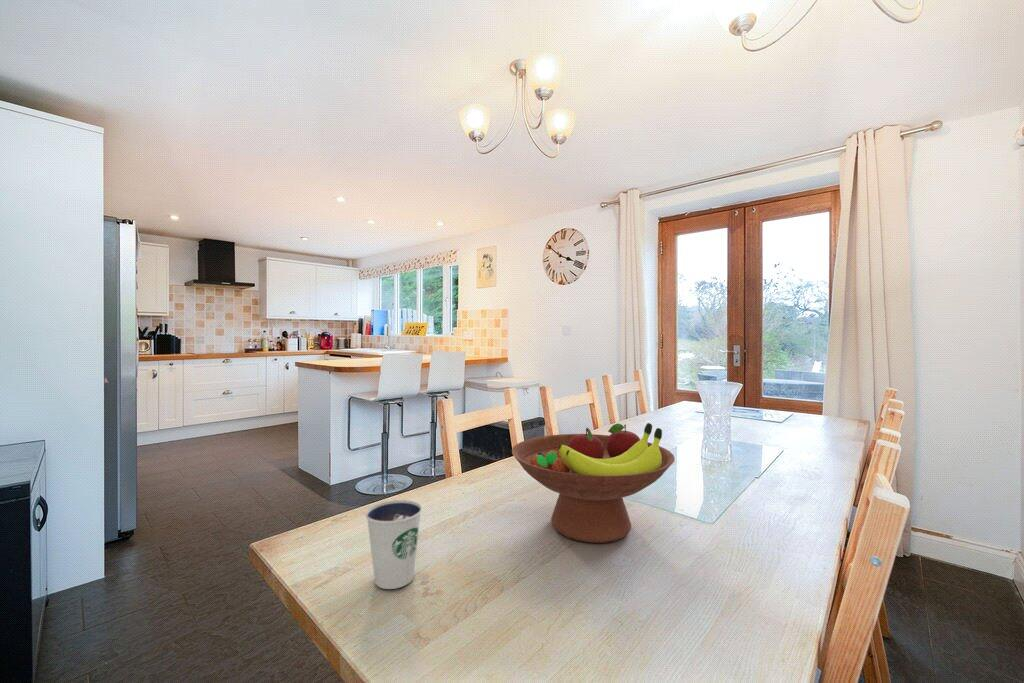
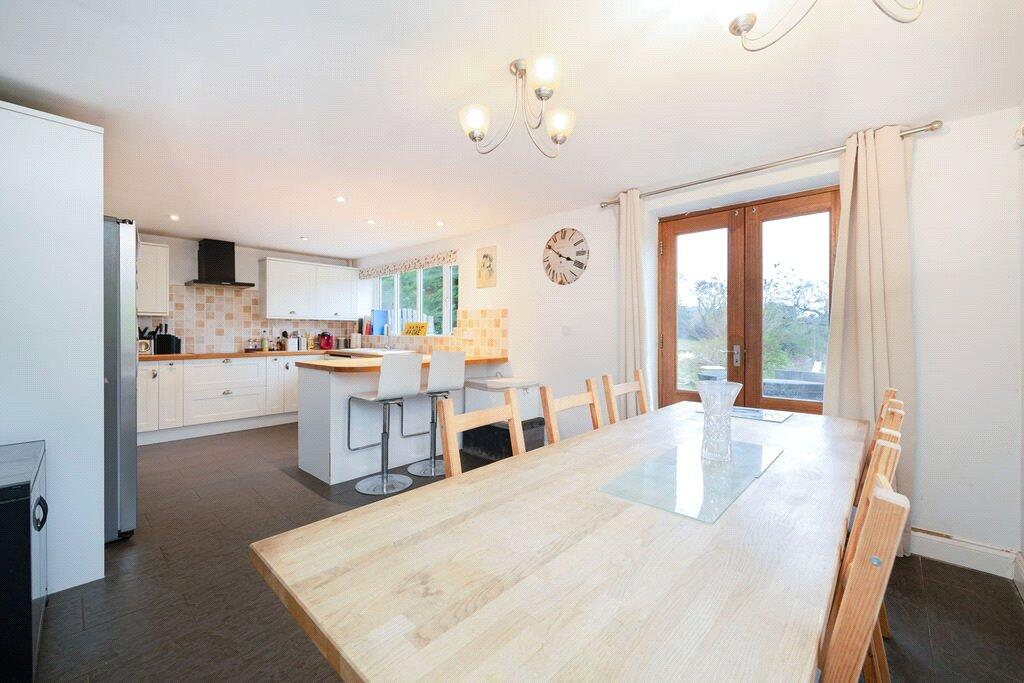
- dixie cup (394, 544)
- fruit bowl (590, 474)
